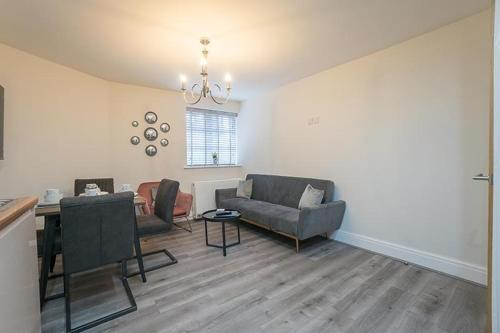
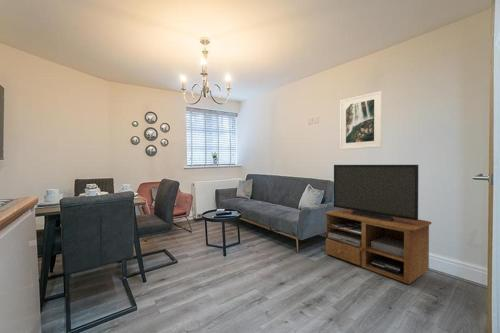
+ tv stand (372, 213)
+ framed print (359, 122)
